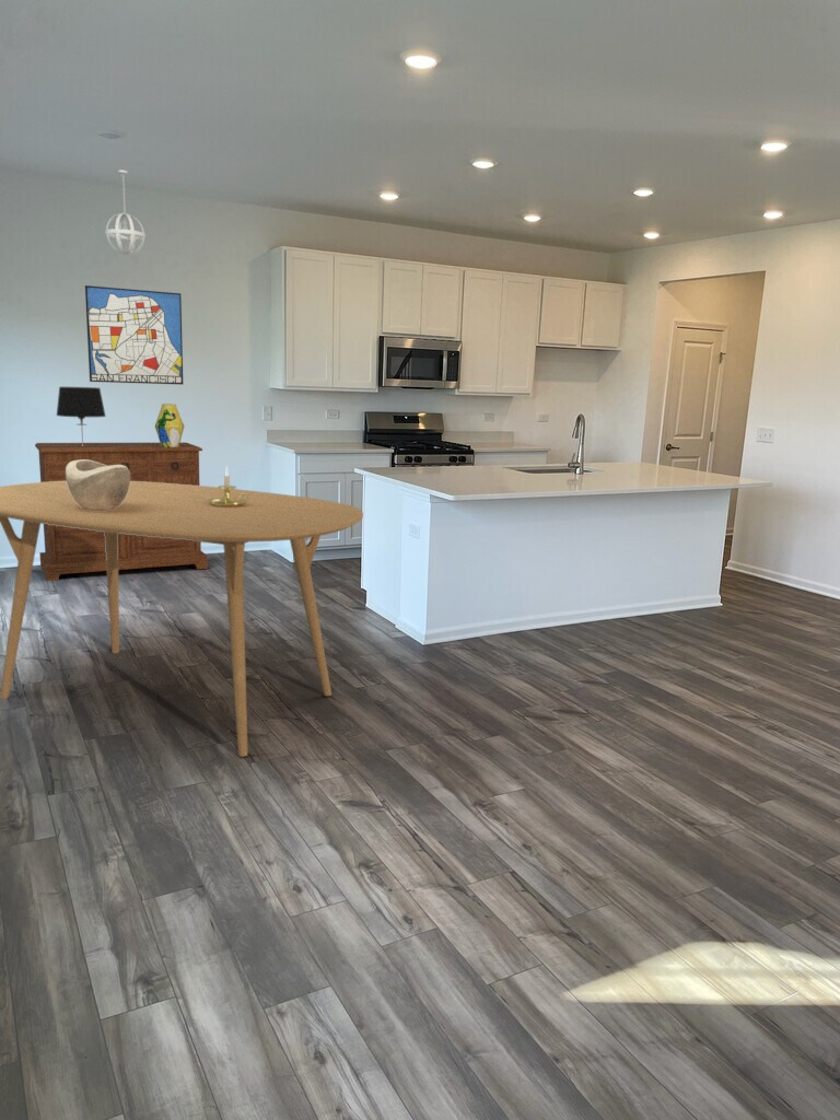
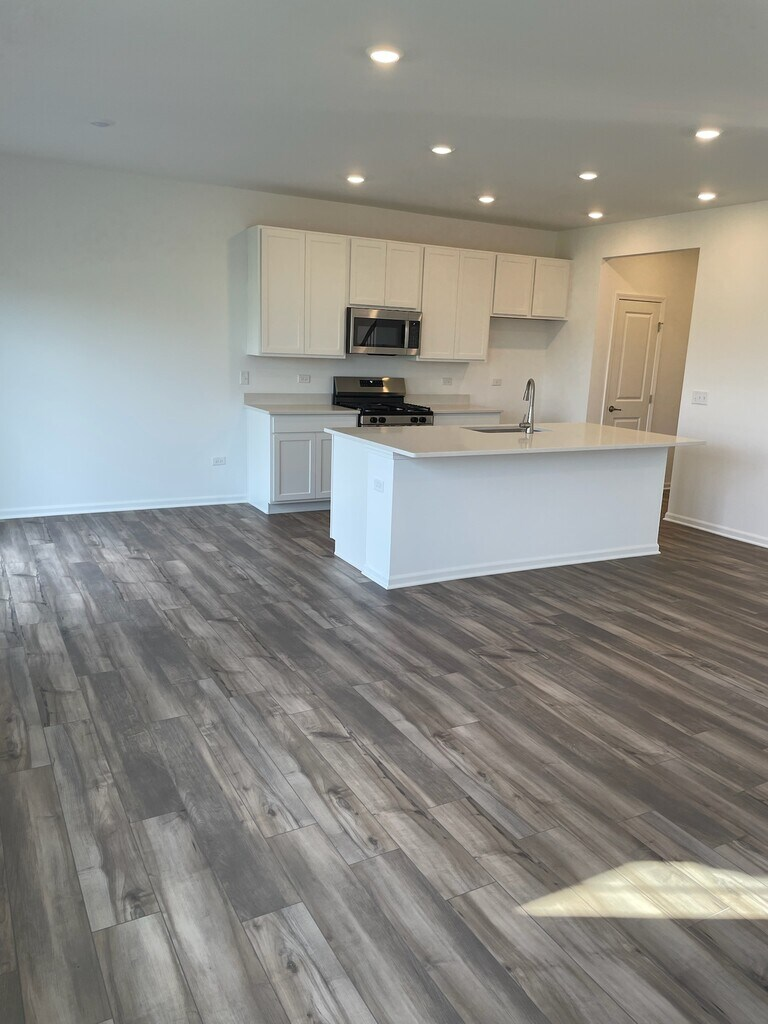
- vase (170, 424)
- sideboard (121, 534)
- candle holder (229, 485)
- table lamp (81, 417)
- pendant light (125, 213)
- wall art (136, 337)
- decorative bowl (98, 485)
- dining table (118, 602)
